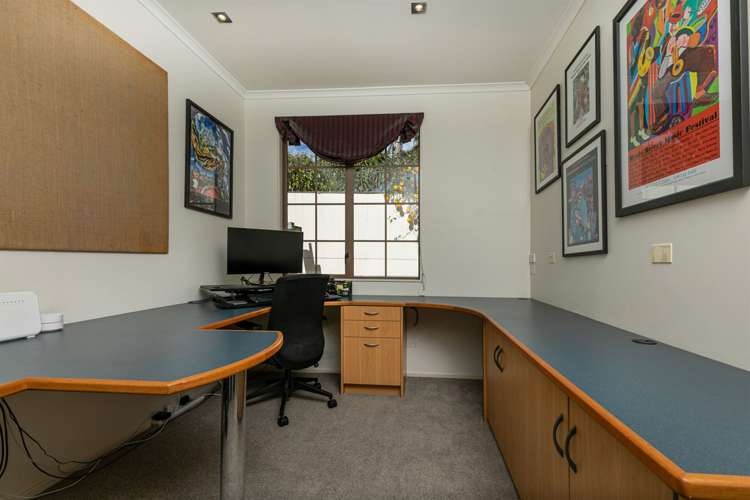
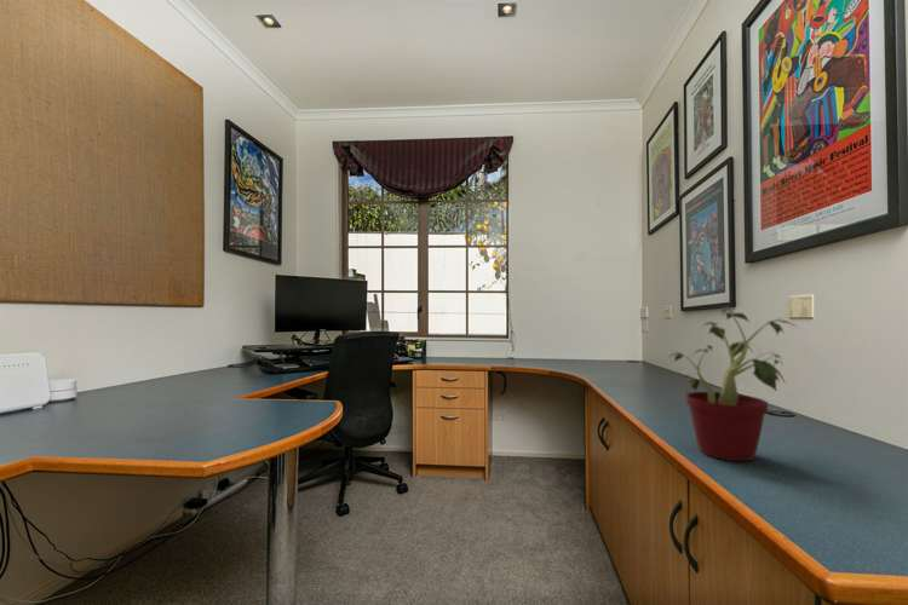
+ potted plant (730, 376)
